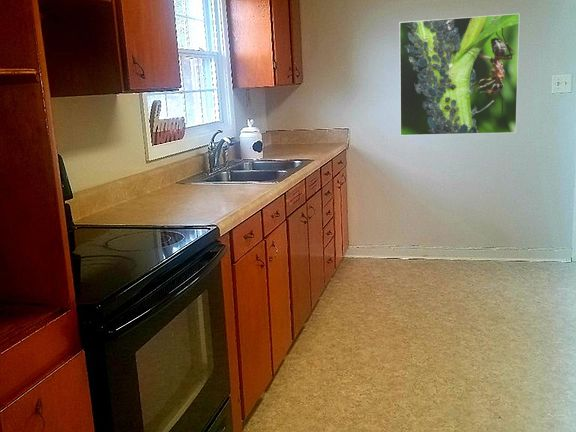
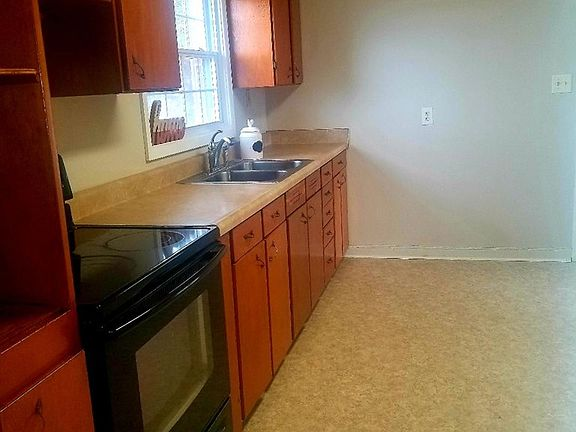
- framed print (457, 77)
